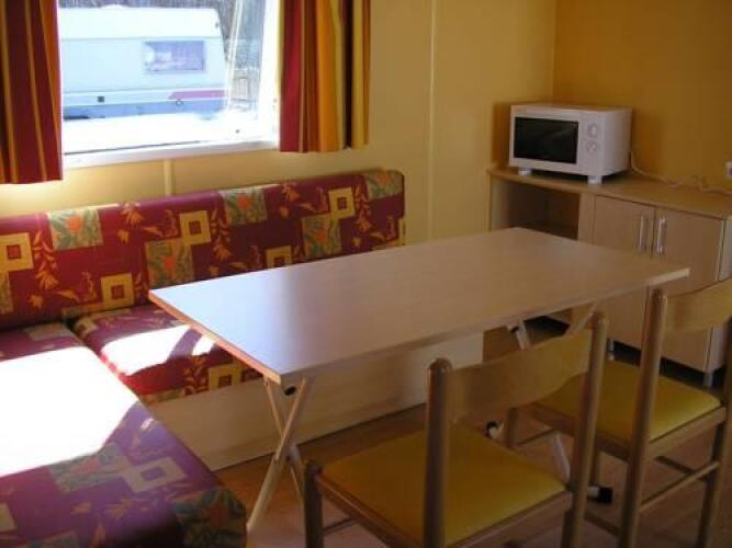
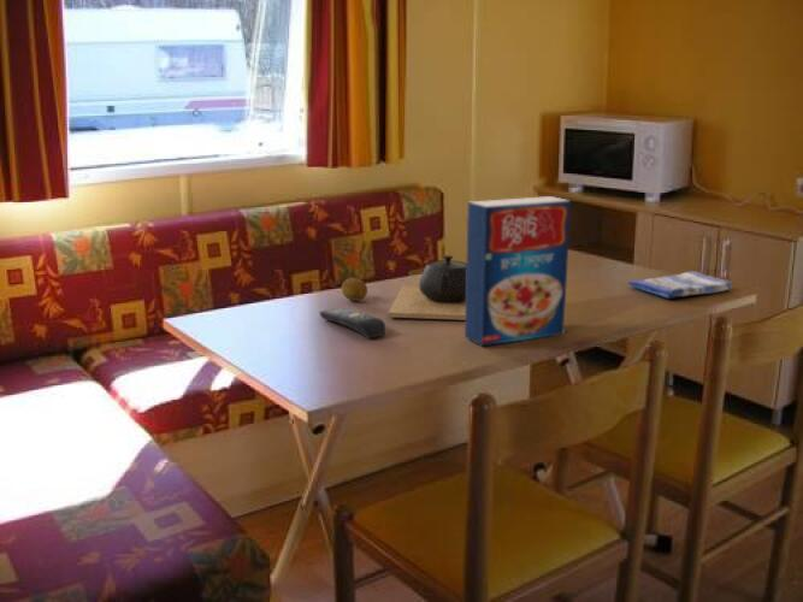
+ fruit (354, 289)
+ teapot (447, 279)
+ dish towel (679, 283)
+ cereal box (516, 270)
+ remote control (352, 319)
